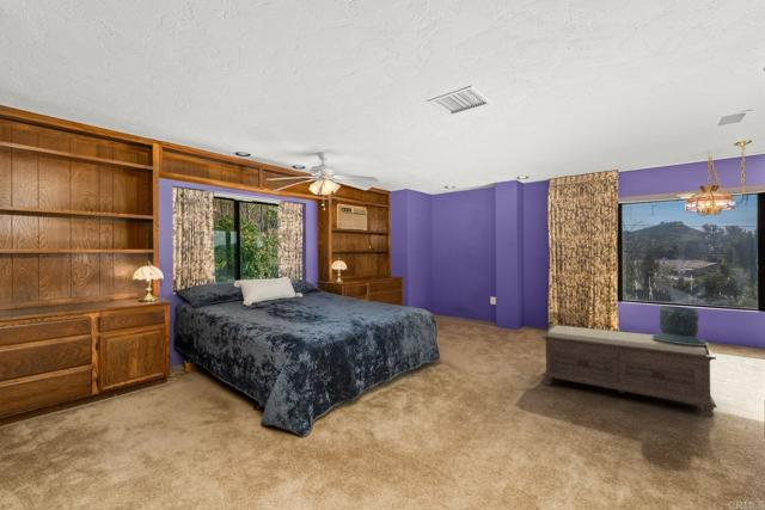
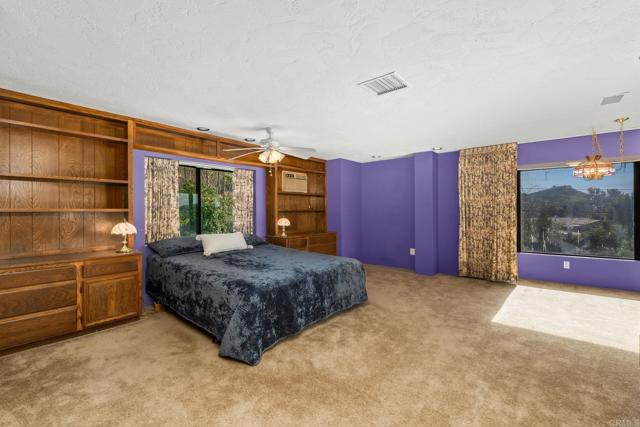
- decorative urn (679, 325)
- bench (619, 363)
